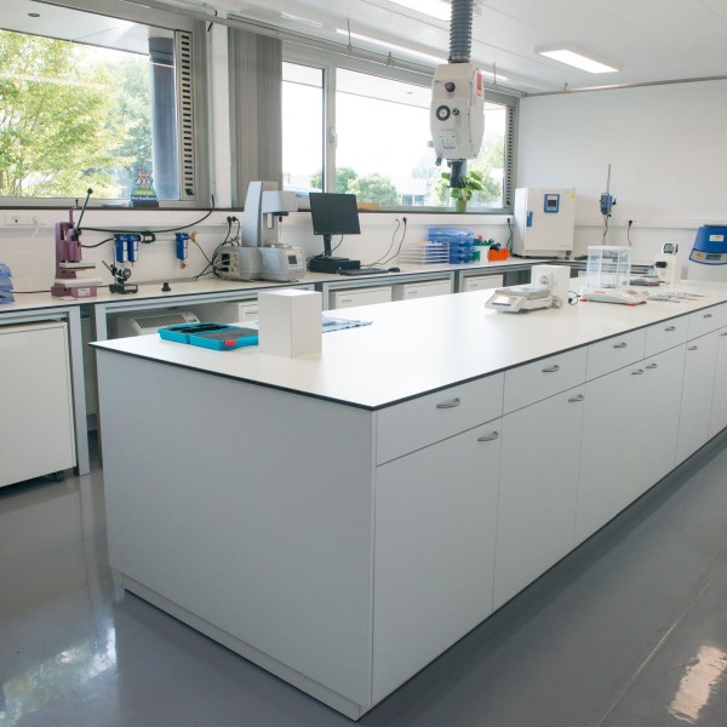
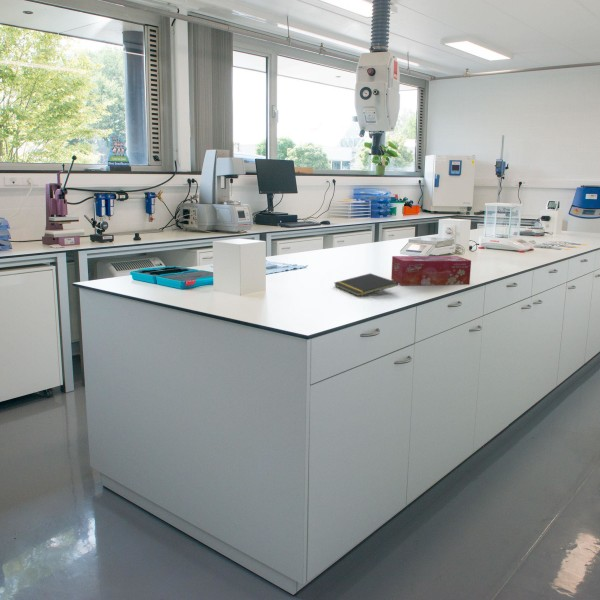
+ tissue box (430, 270)
+ notepad (364, 284)
